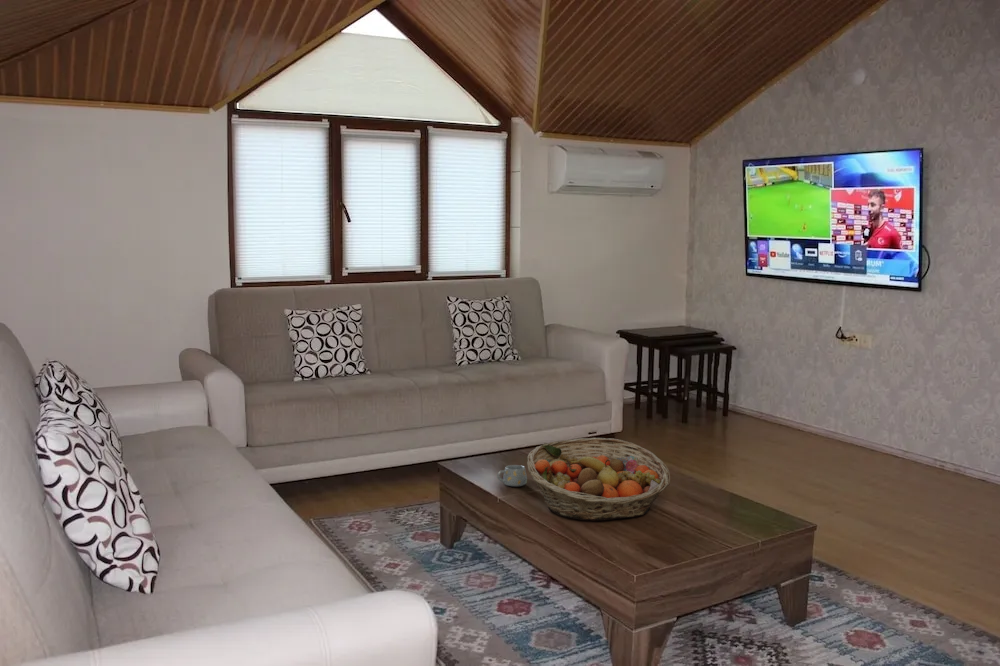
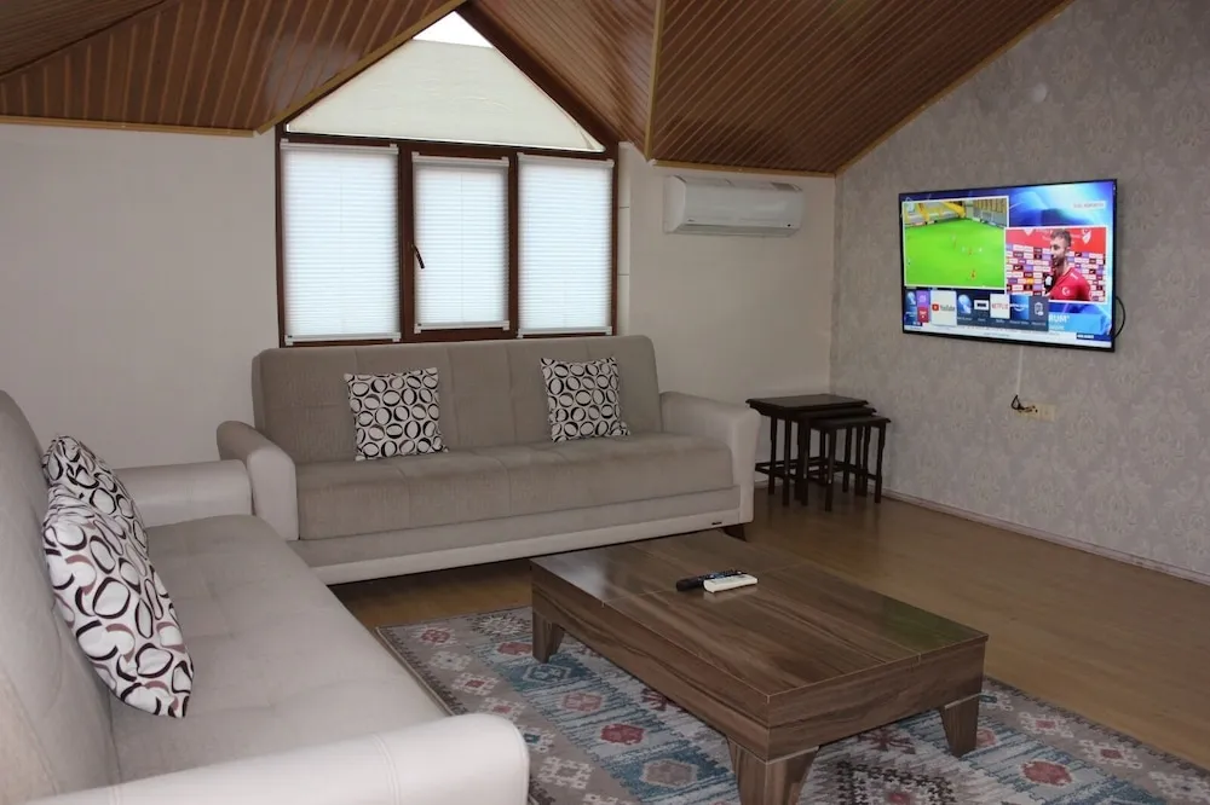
- mug (511, 476)
- fruit basket (597, 477)
